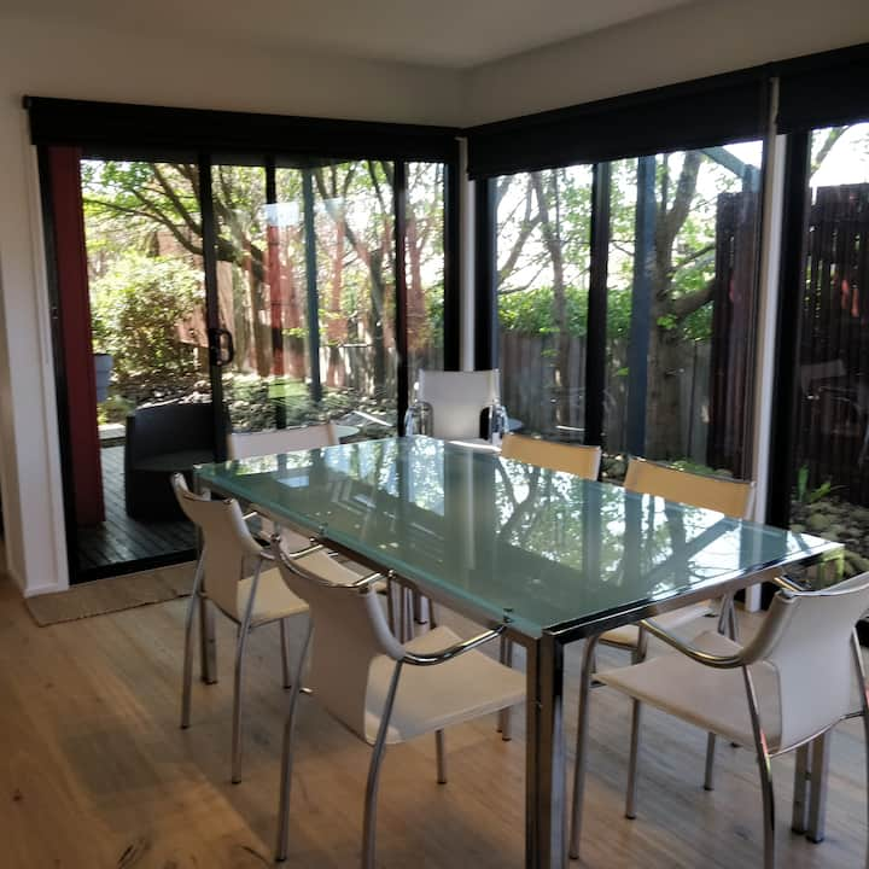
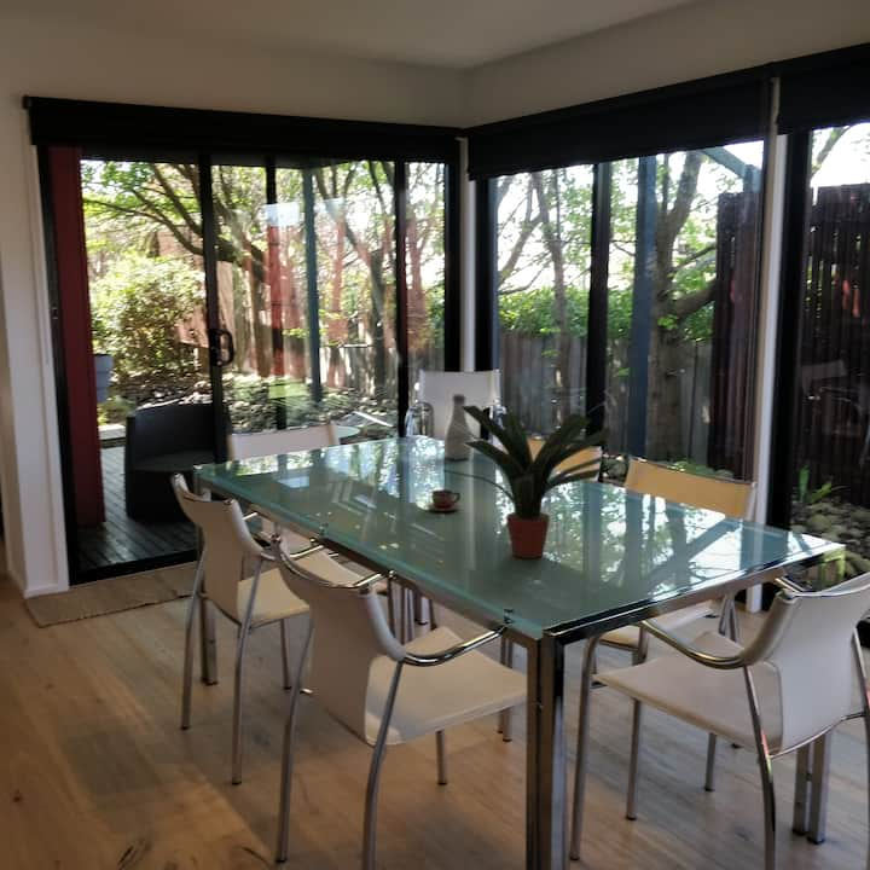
+ cup (443, 499)
+ bottle (457, 427)
+ potted plant (535, 470)
